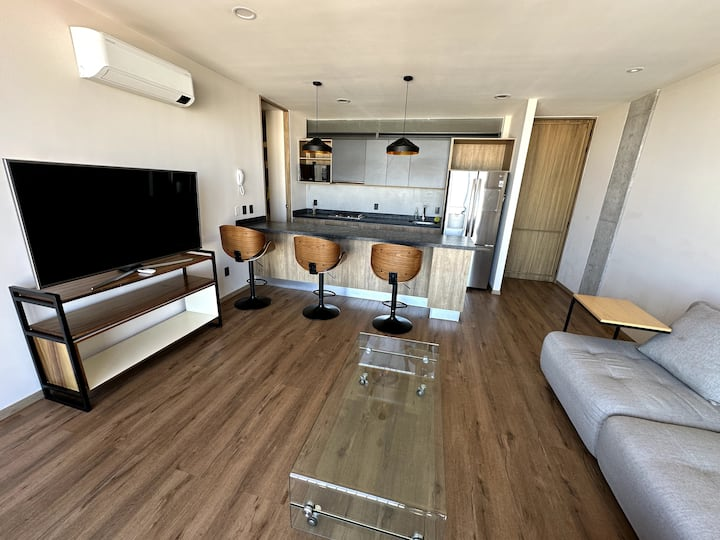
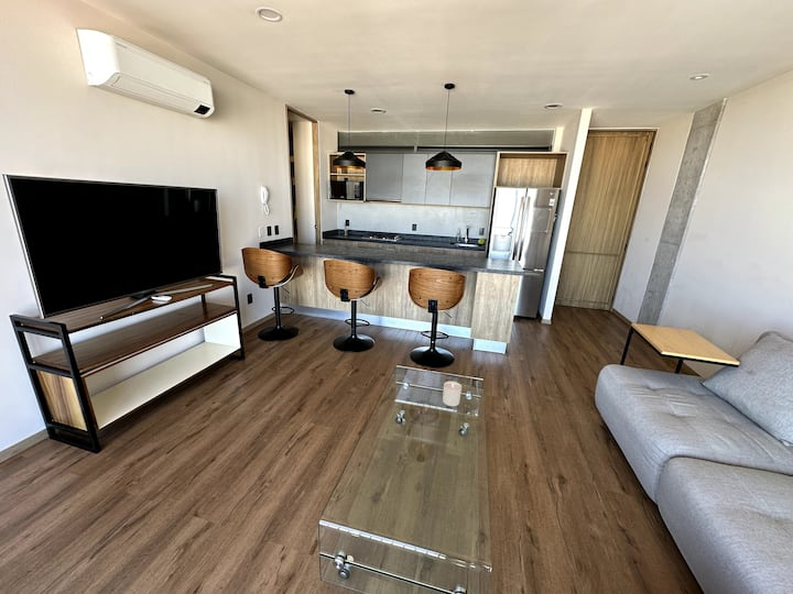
+ candle (452, 392)
